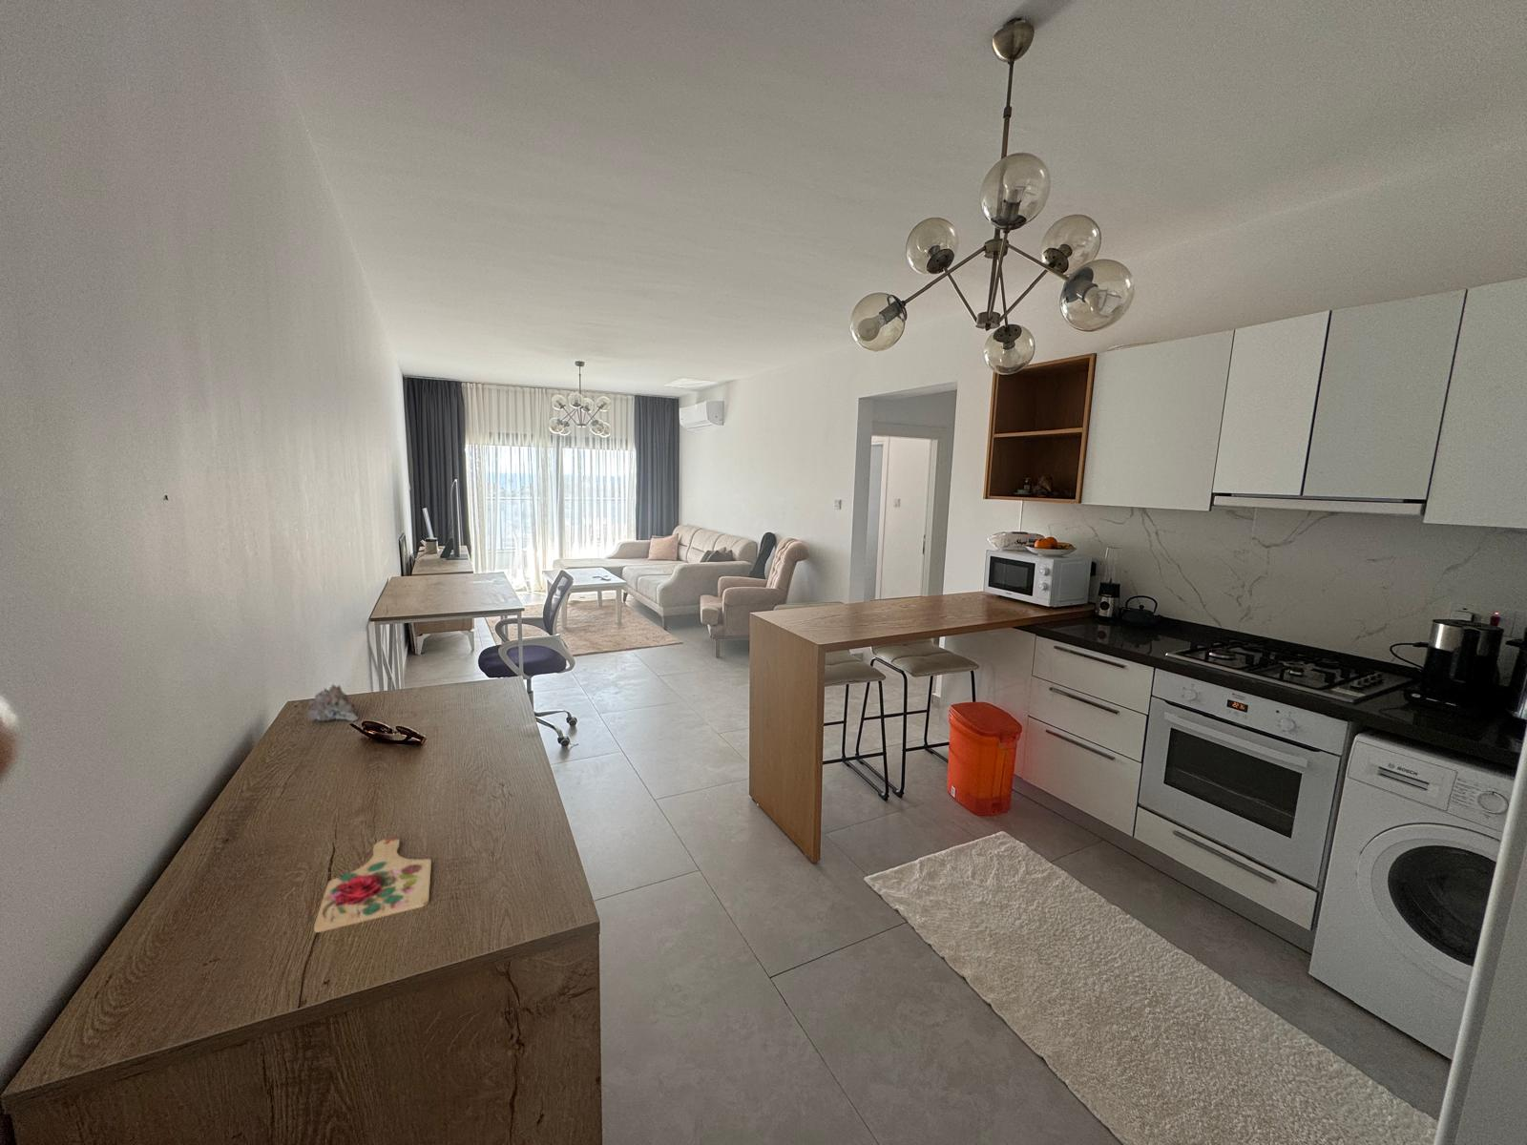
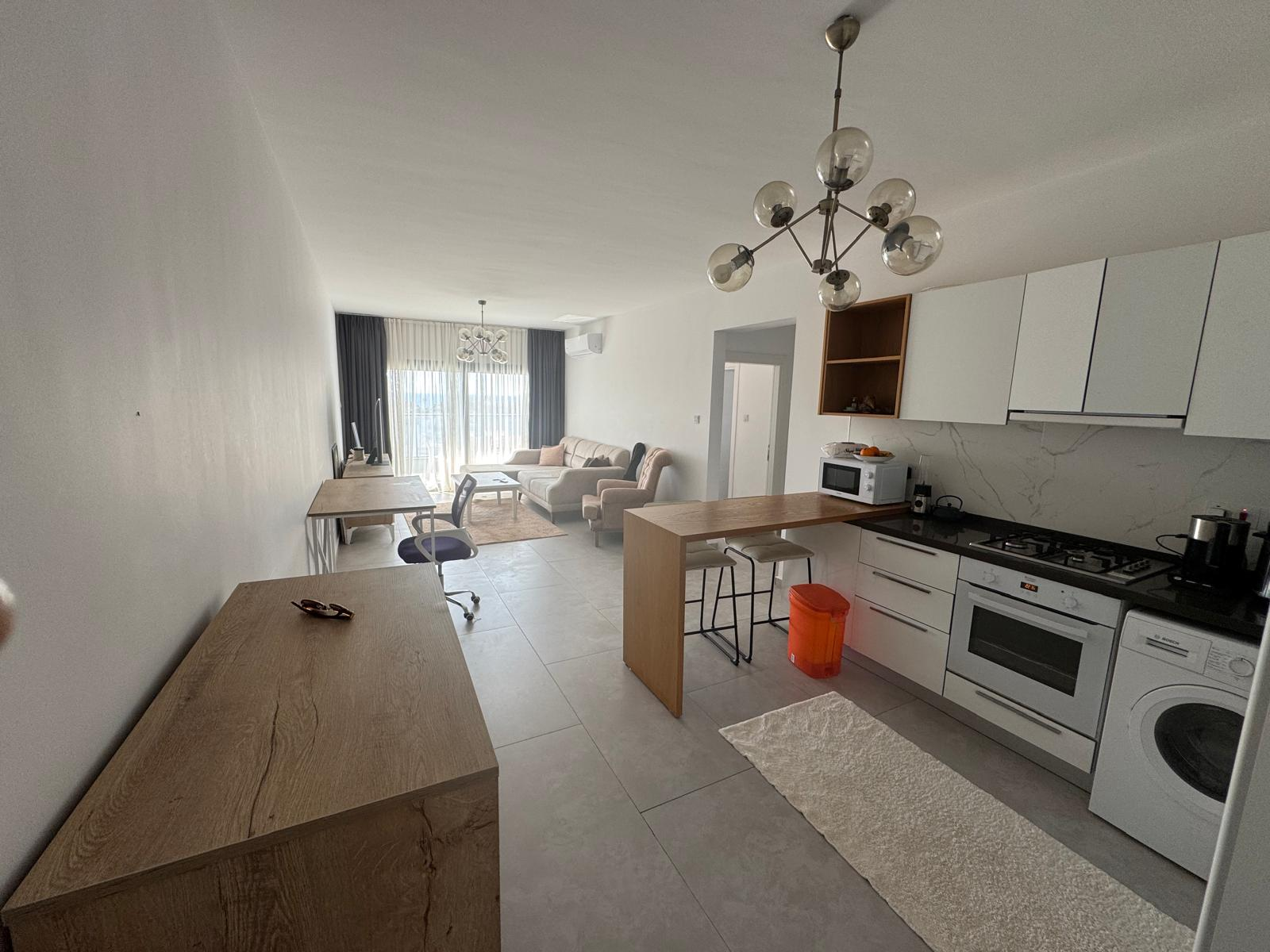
- cutting board (380, 870)
- succulent plant (334, 701)
